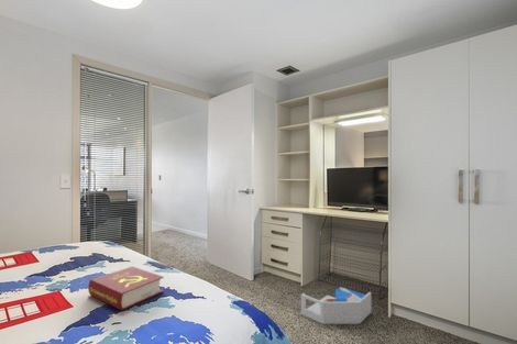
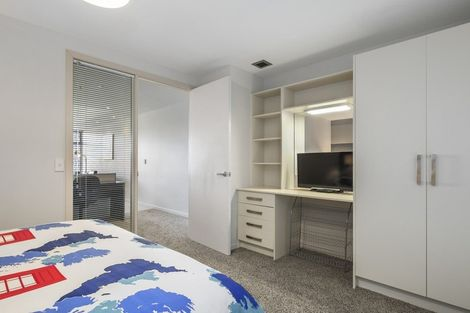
- book (127, 286)
- storage bin (336, 302)
